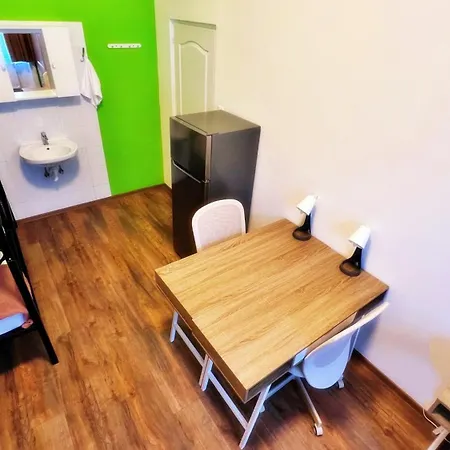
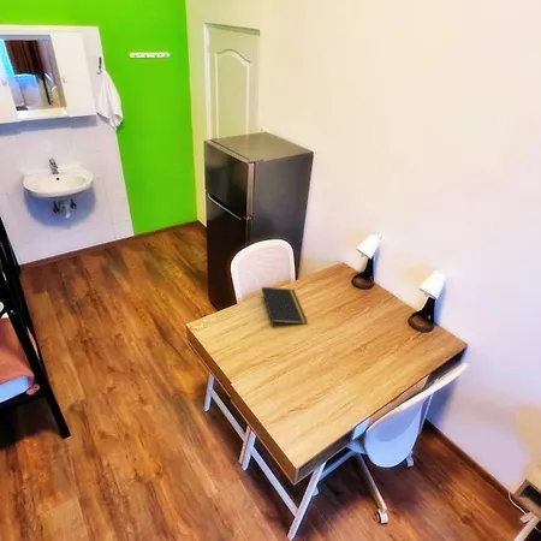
+ notepad (283, 304)
